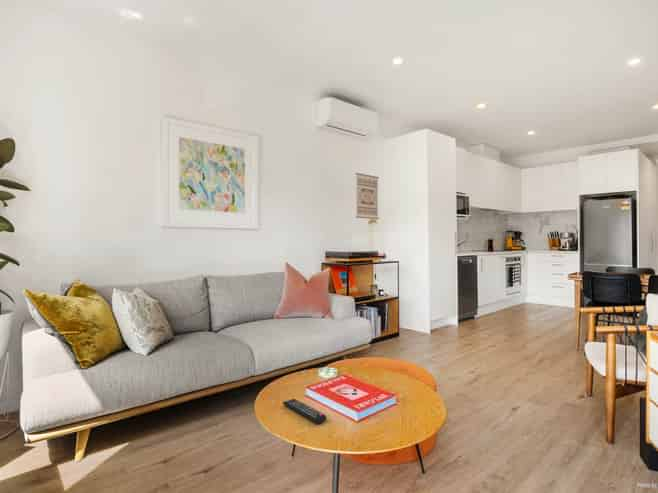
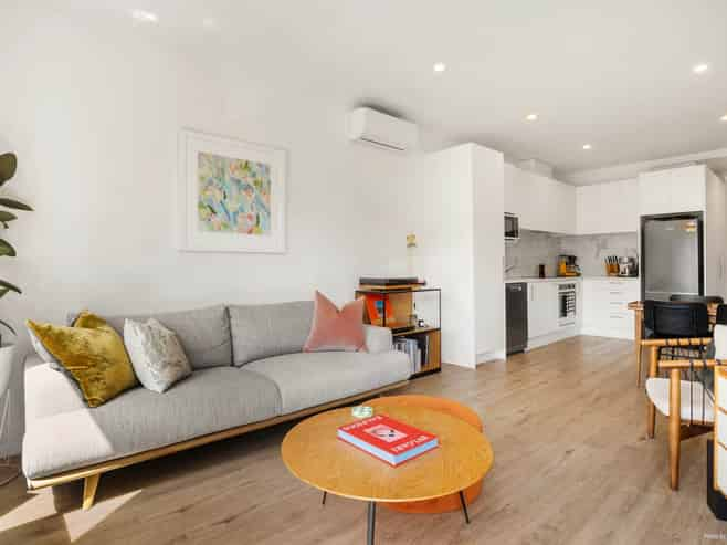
- wall art (367, 196)
- remote control (303, 410)
